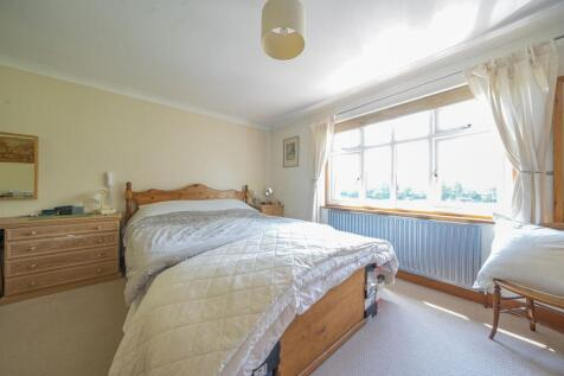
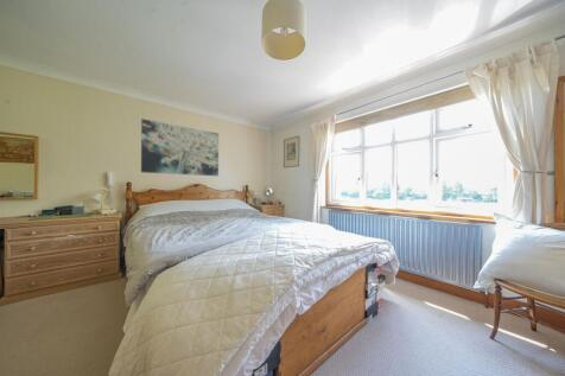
+ wall art (184, 151)
